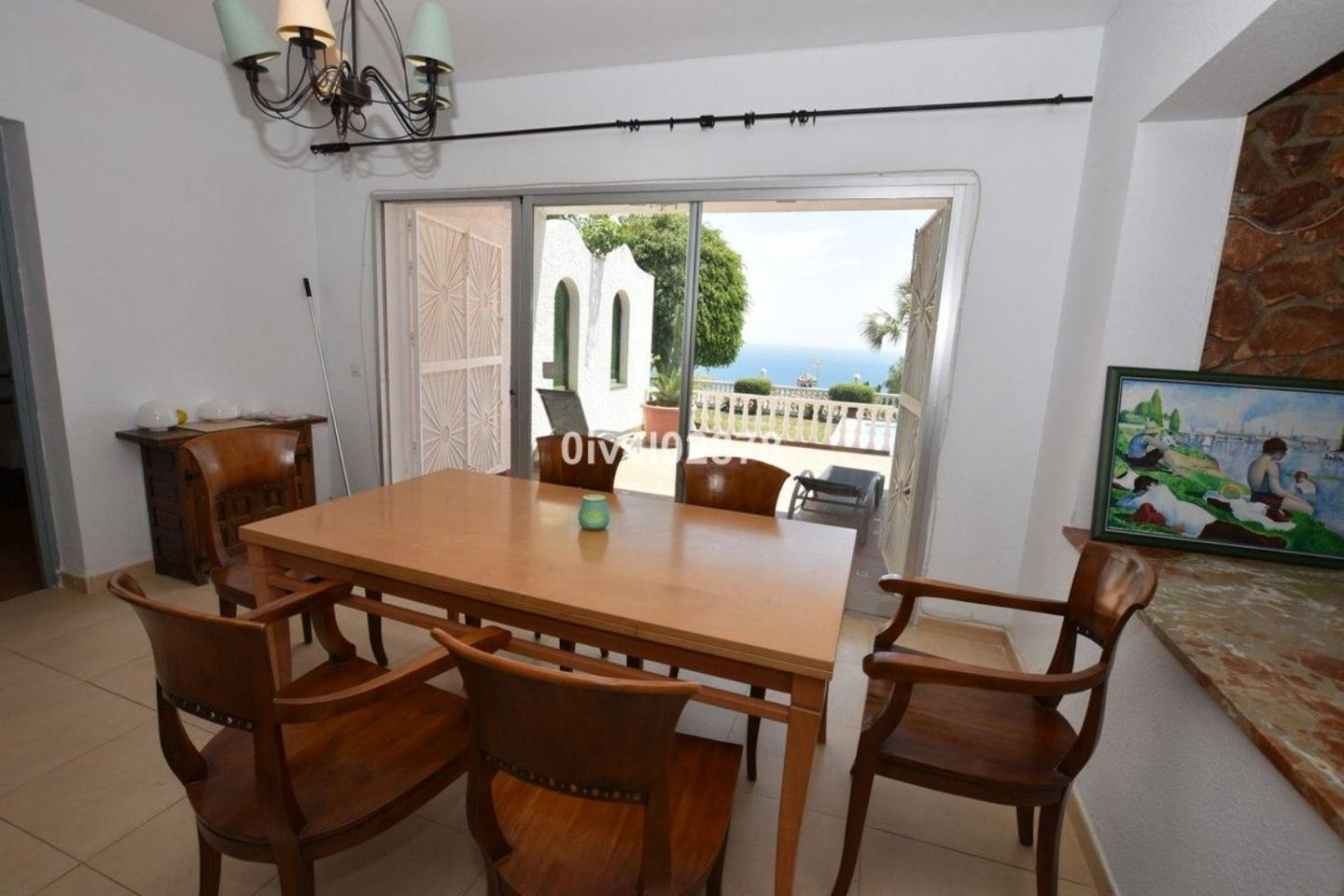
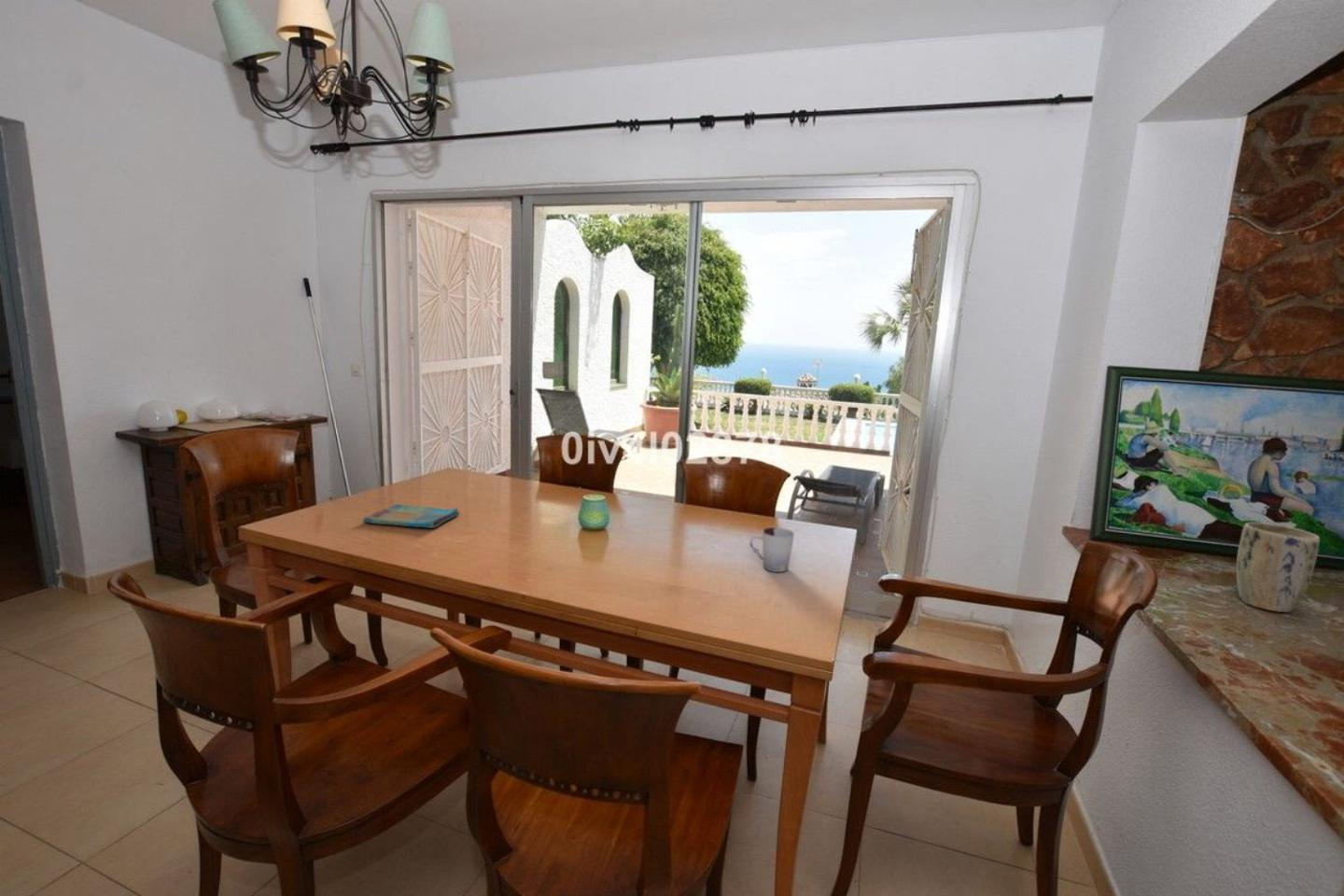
+ dish towel (413, 515)
+ cup (770, 549)
+ plant pot (1272, 567)
